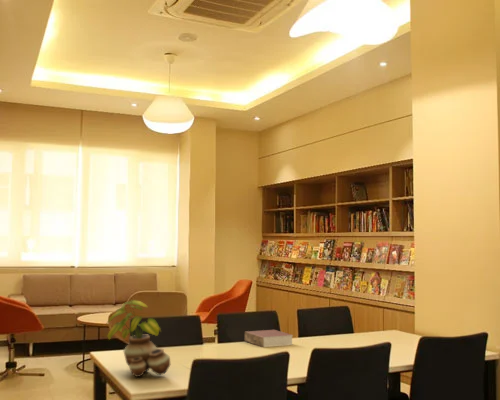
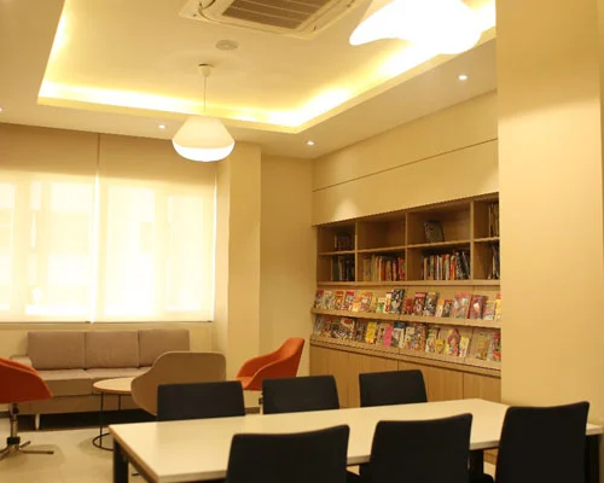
- potted plant (137, 336)
- book (268, 338)
